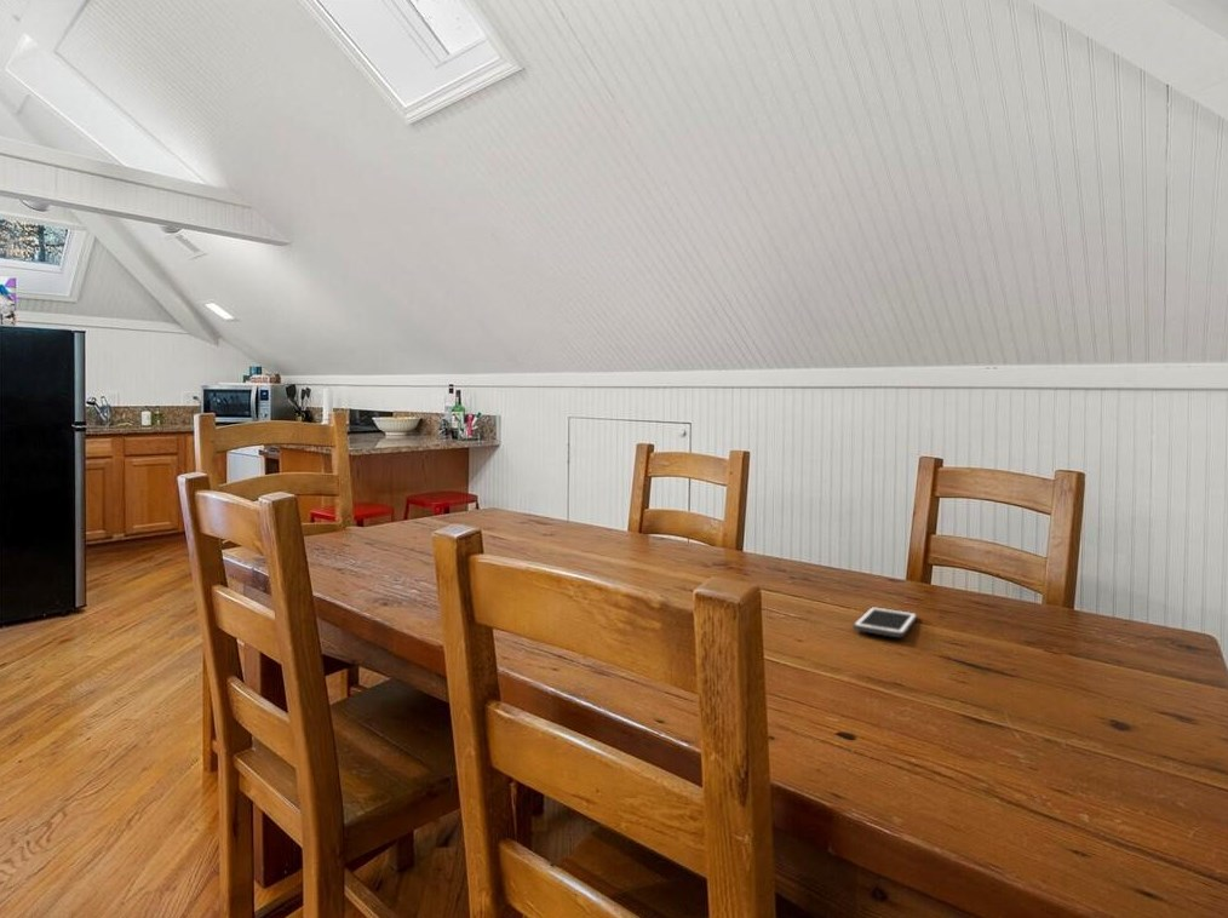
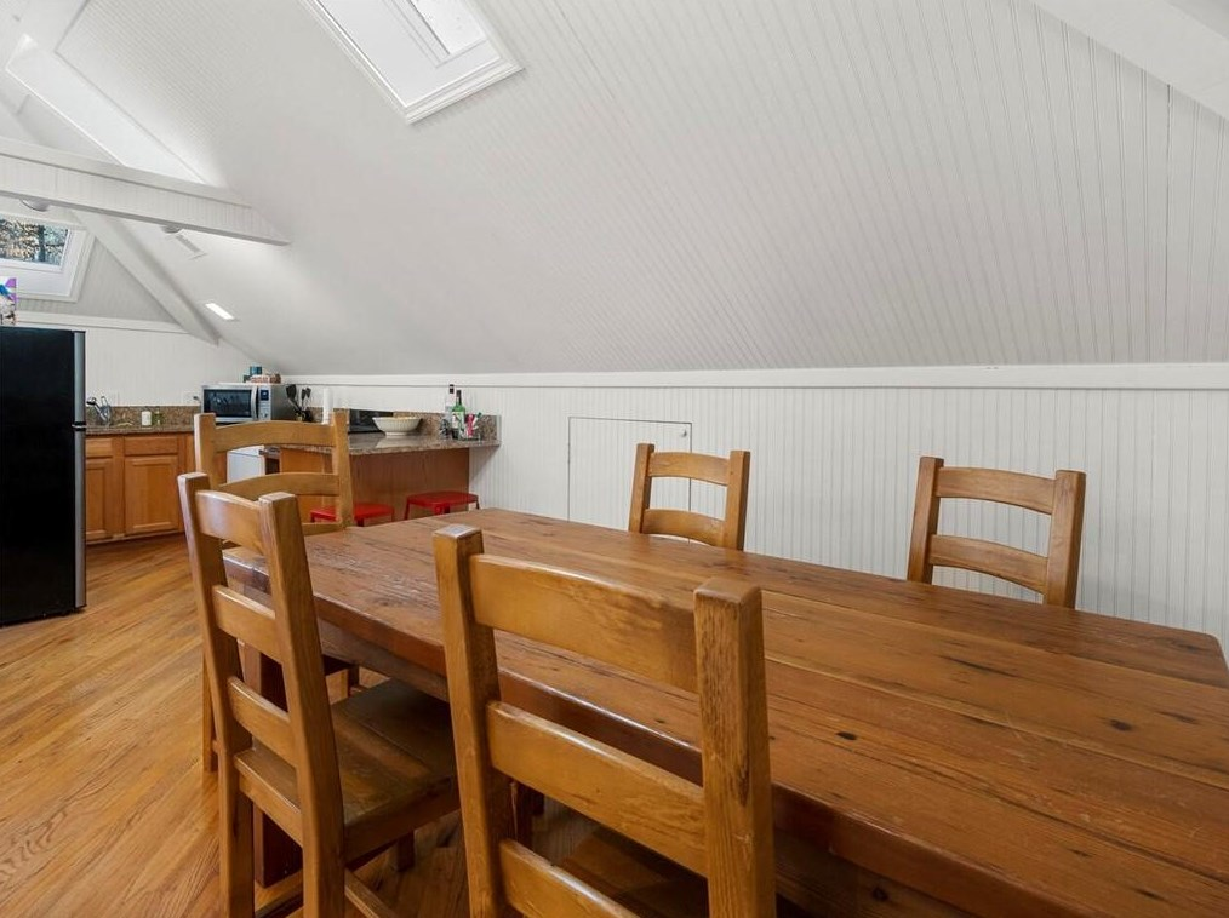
- cell phone (885, 621)
